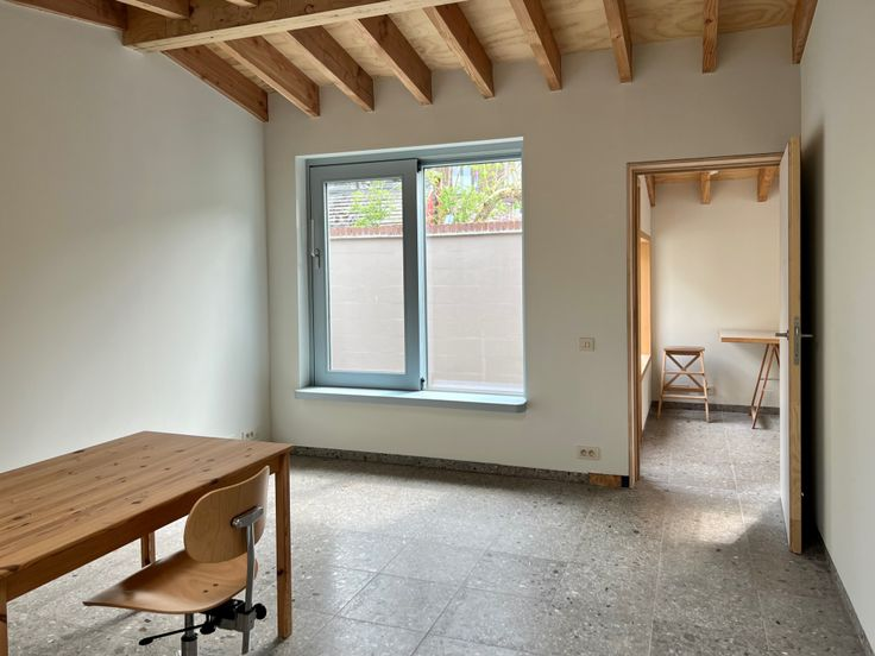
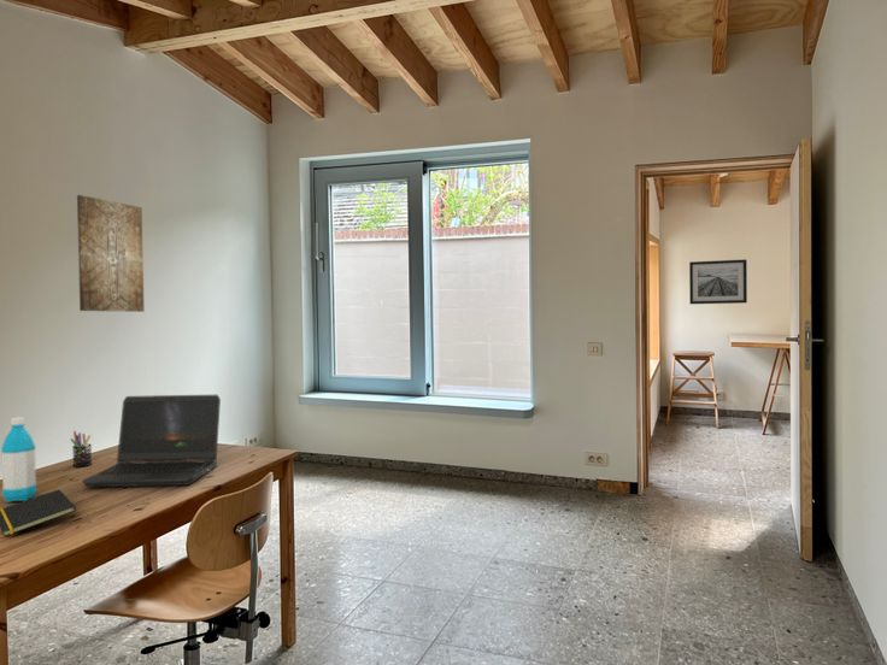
+ laptop computer (154, 437)
+ water bottle (18, 458)
+ wall art (112, 257)
+ wall art (717, 282)
+ pen holder (80, 448)
+ notepad (34, 511)
